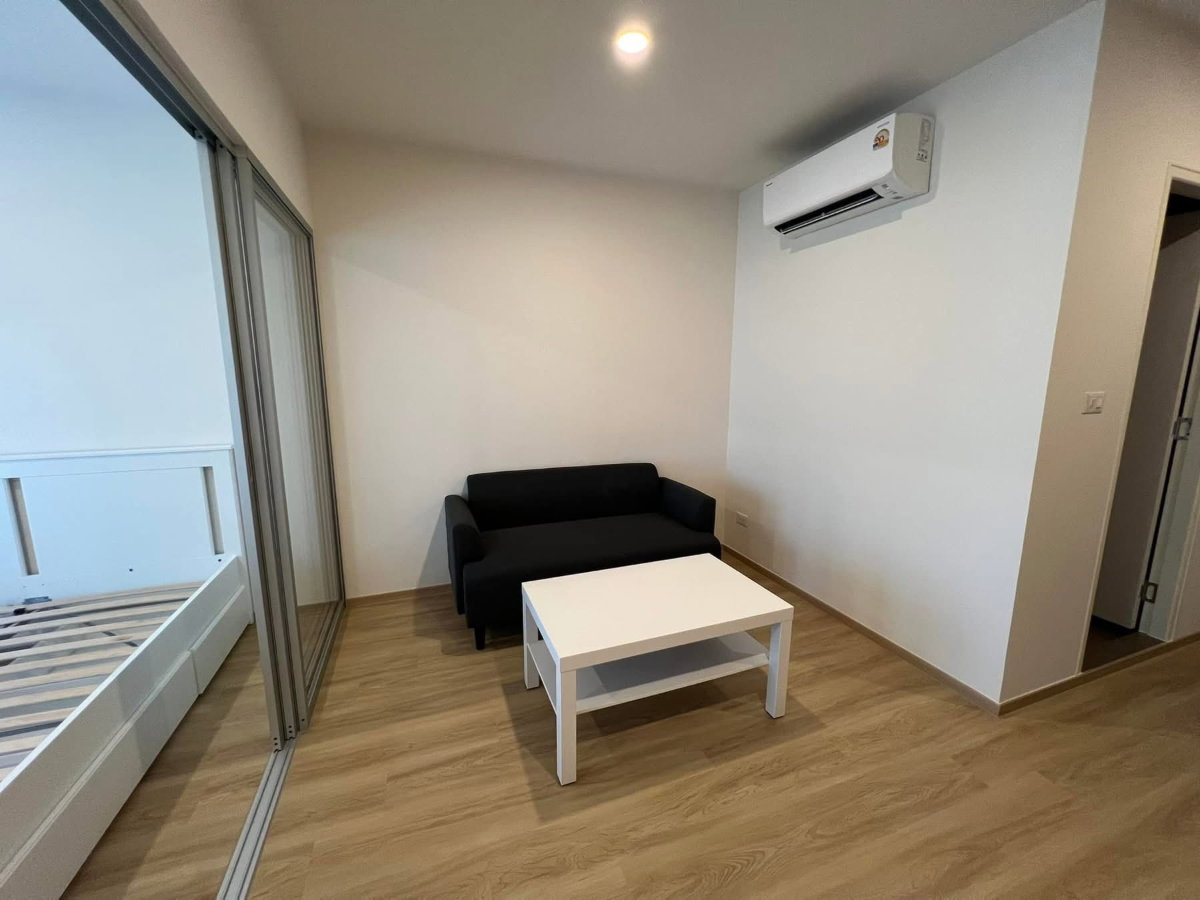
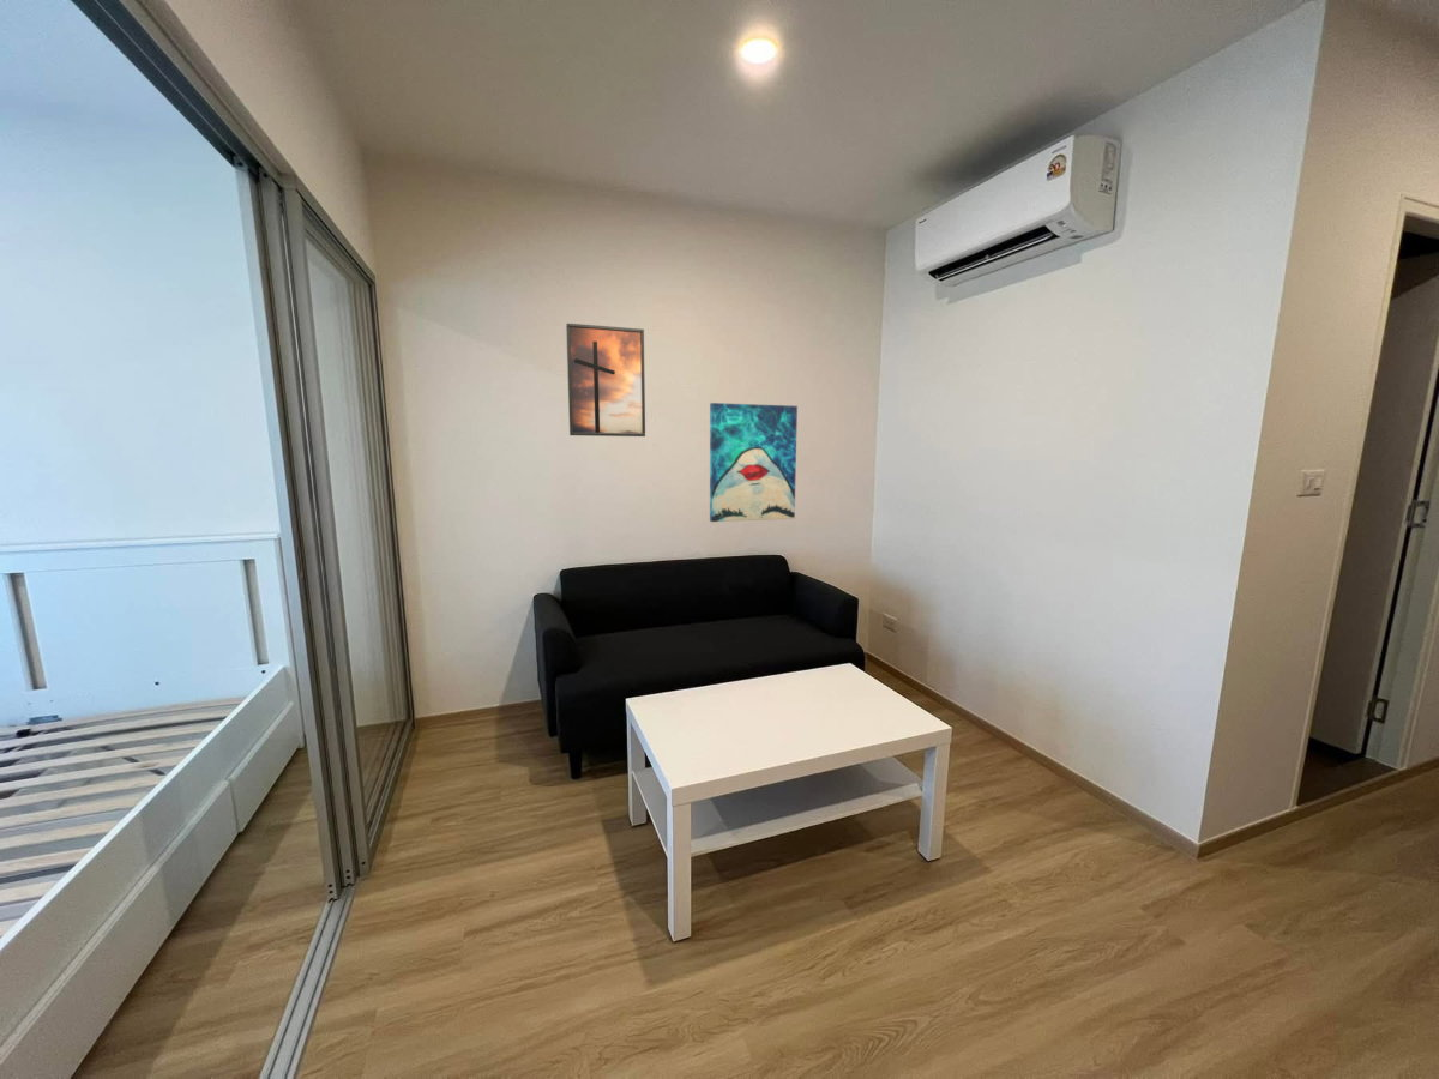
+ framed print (607, 381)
+ wall art (753, 463)
